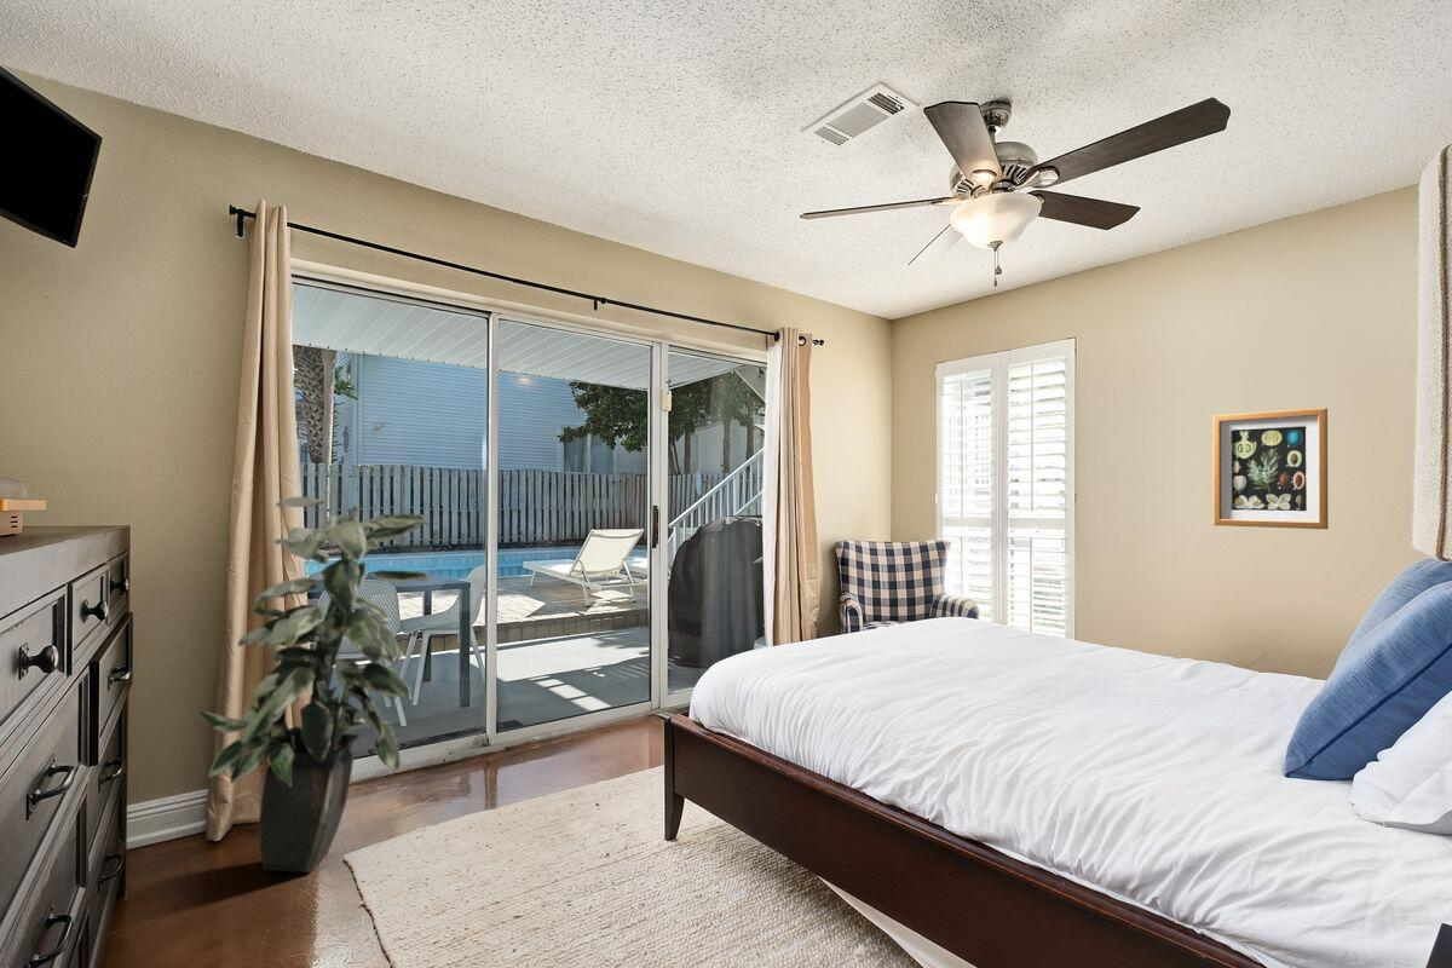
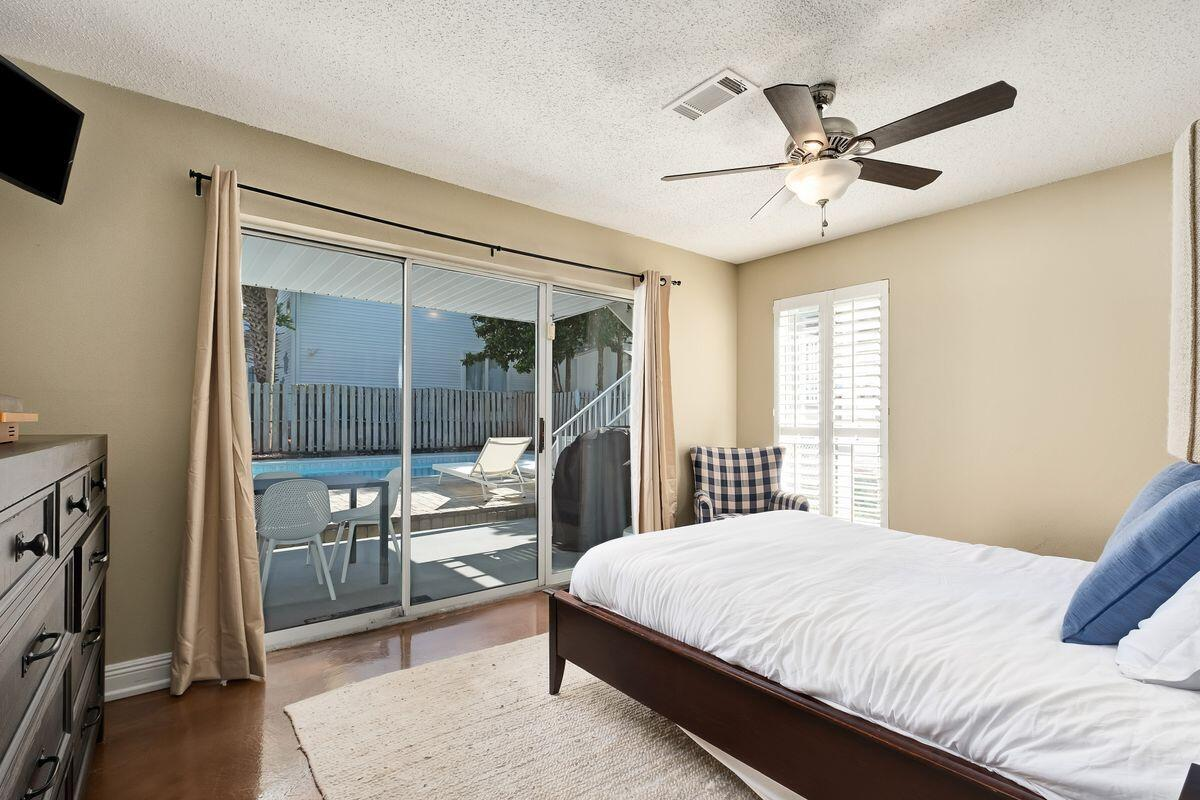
- wall art (1267, 469)
- indoor plant (322, 675)
